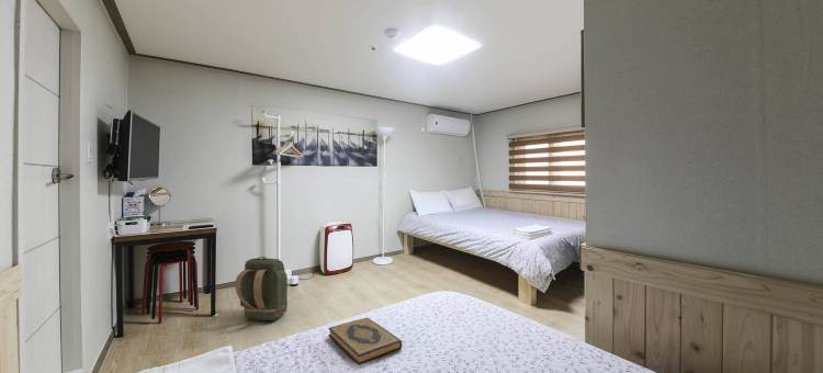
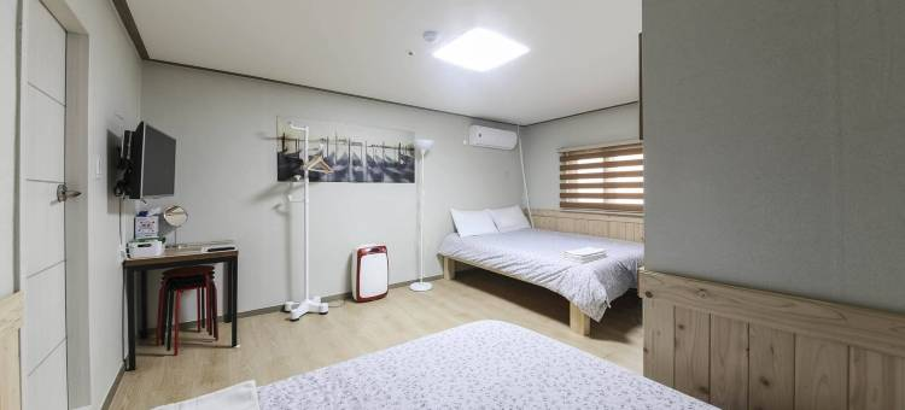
- backpack (261, 287)
- hardback book (363, 337)
